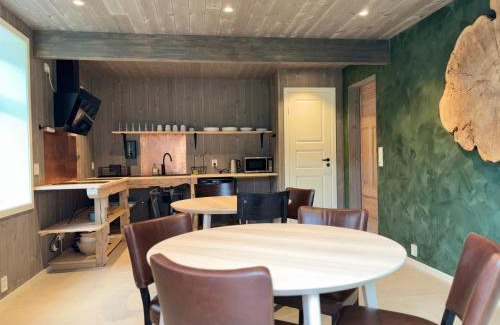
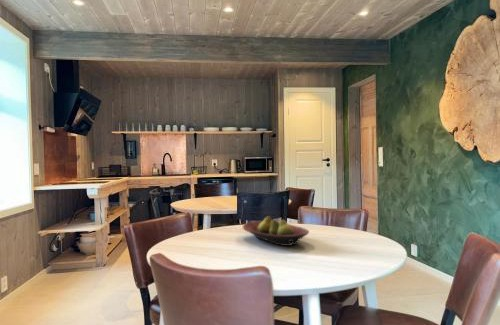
+ fruit bowl (274, 229)
